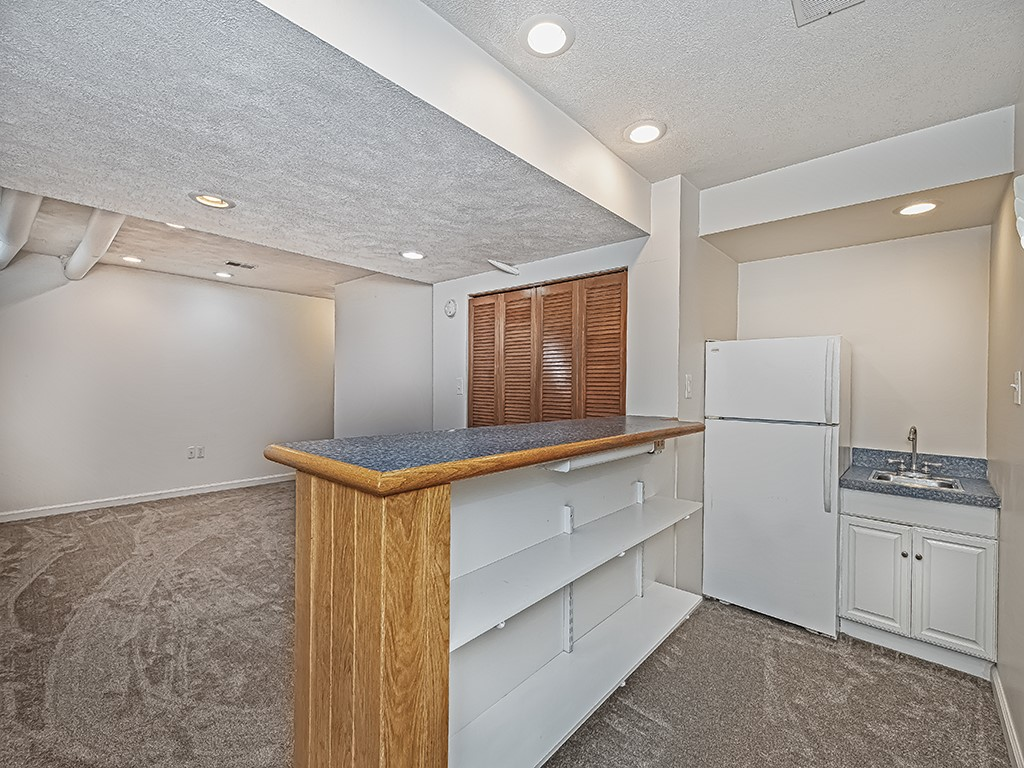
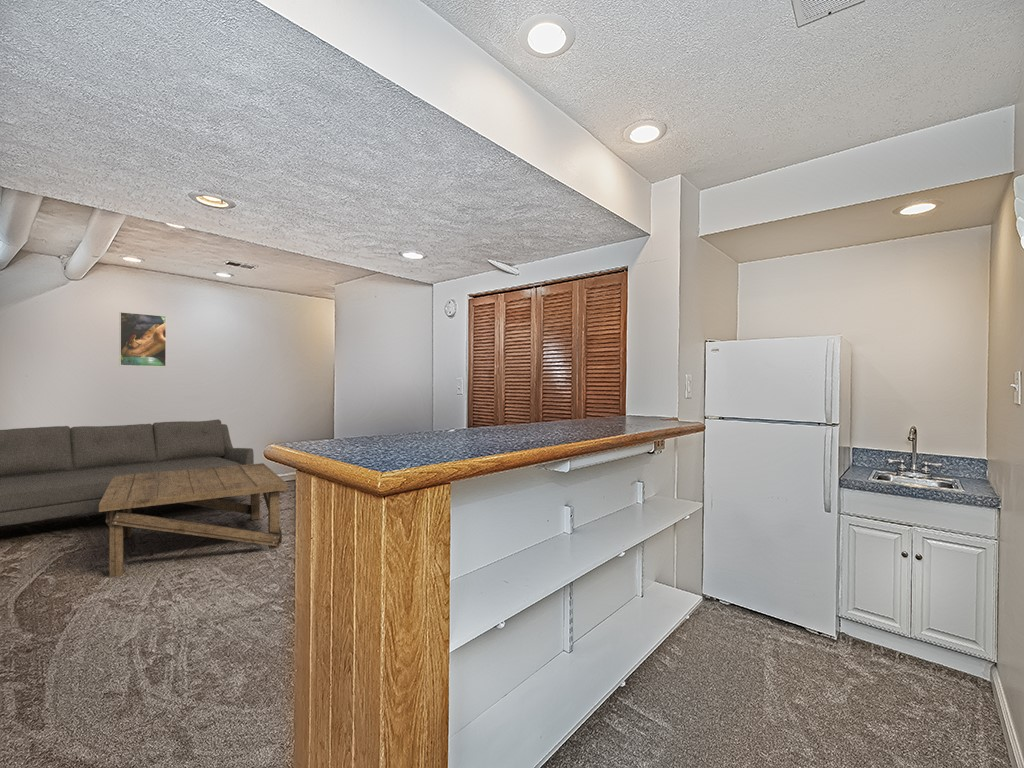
+ sofa (120, 470)
+ coffee table (197, 505)
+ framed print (143, 340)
